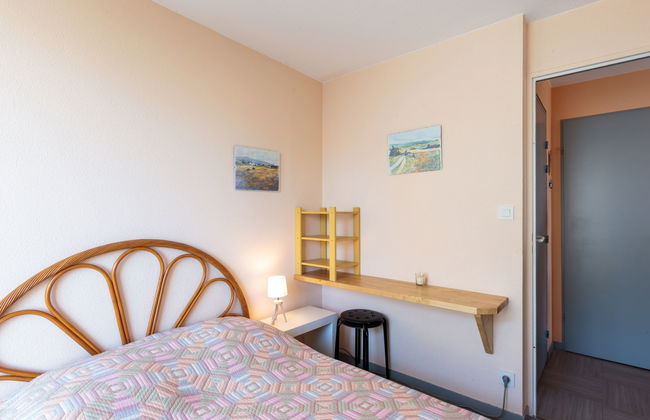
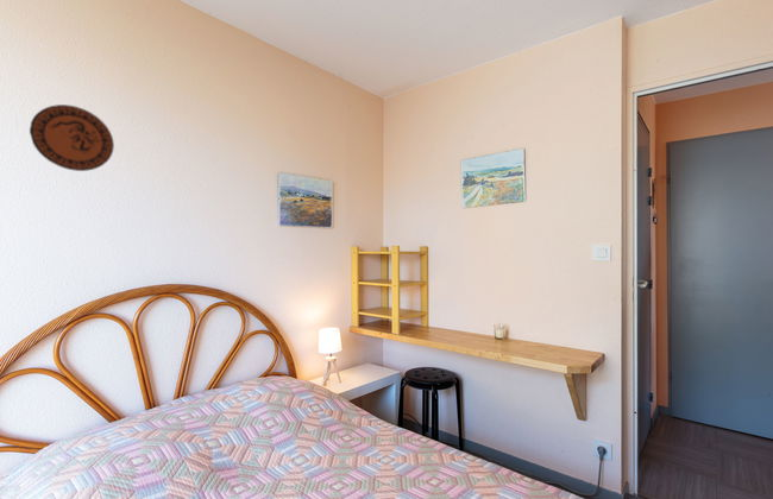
+ decorative plate (74, 138)
